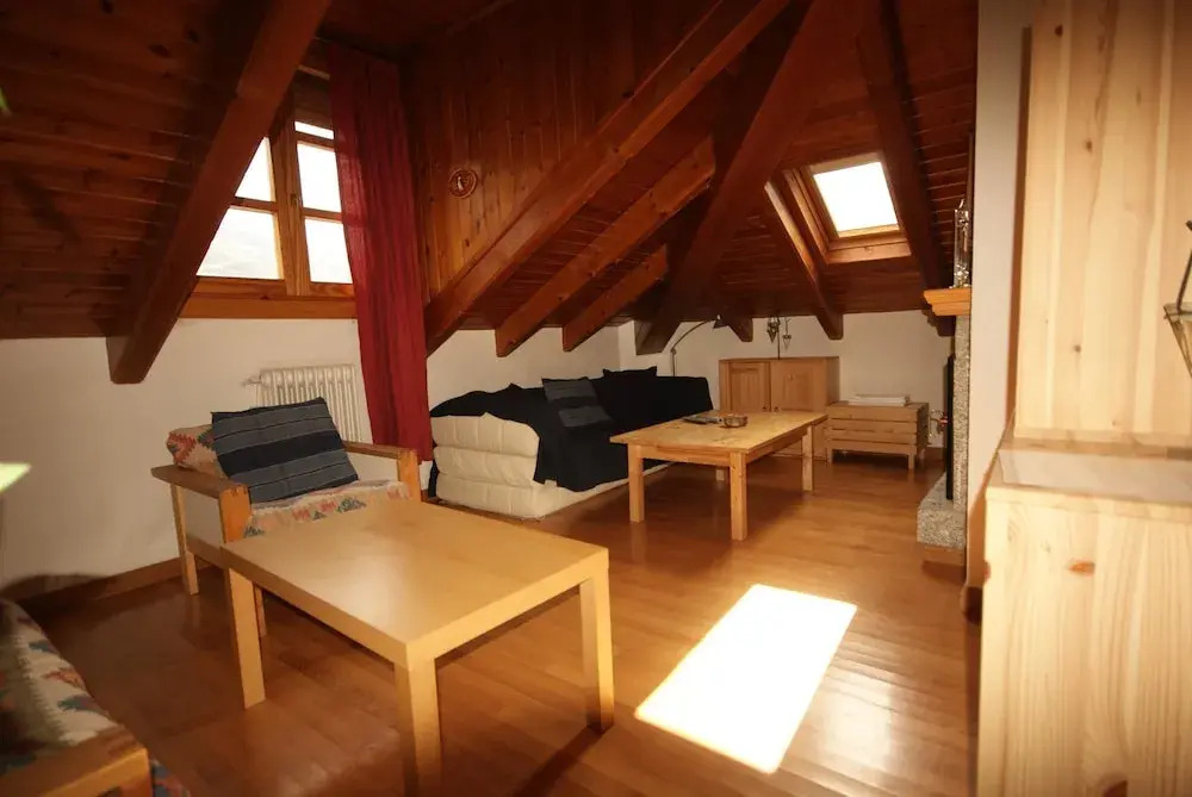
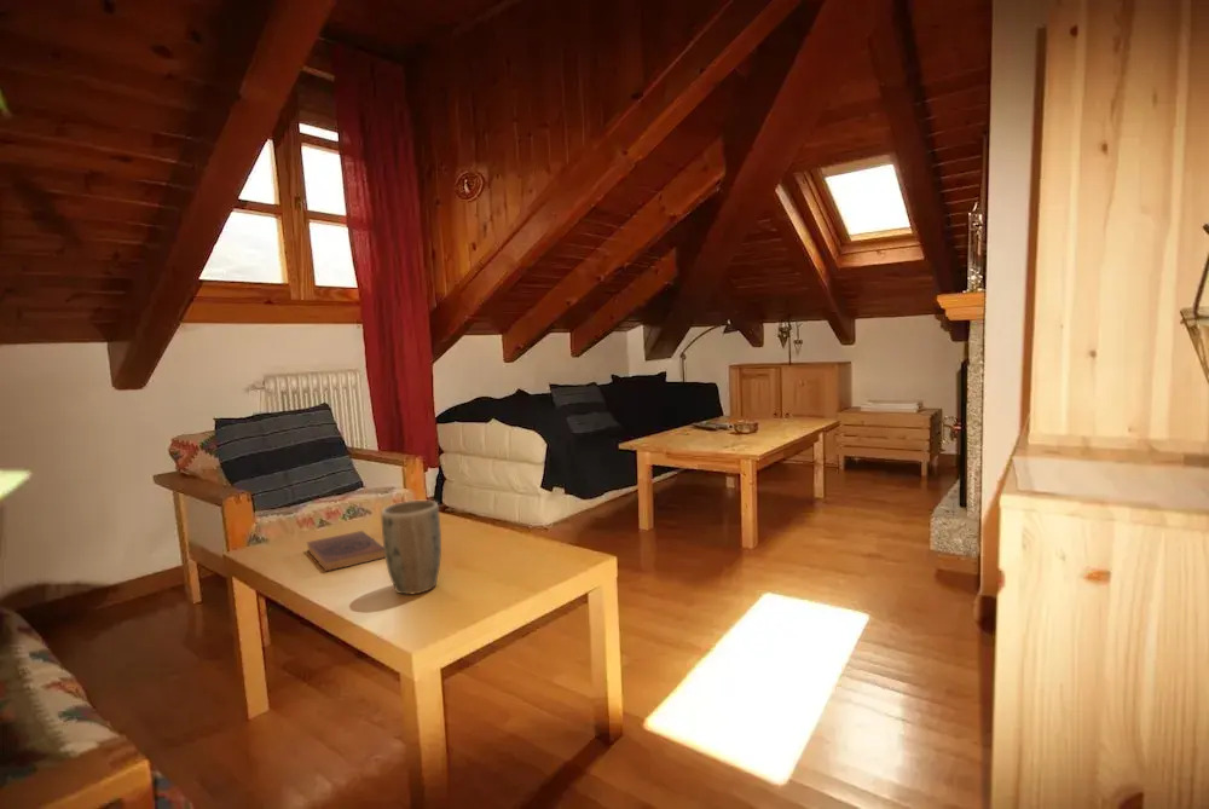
+ plant pot (412, 547)
+ book (346, 549)
